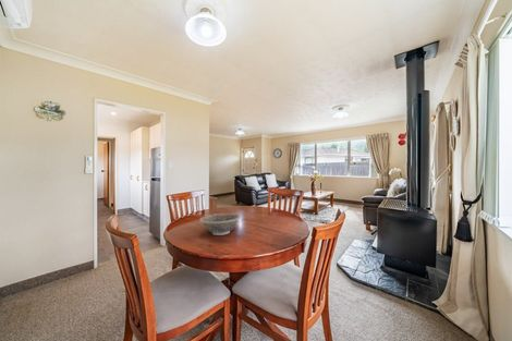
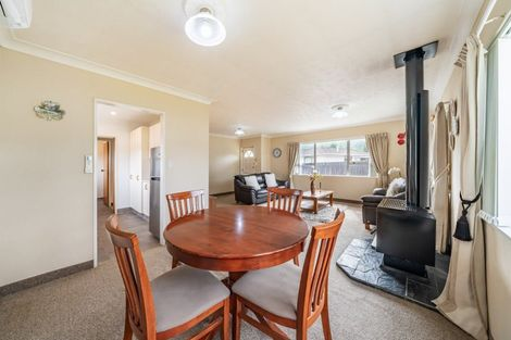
- decorative bowl (220, 224)
